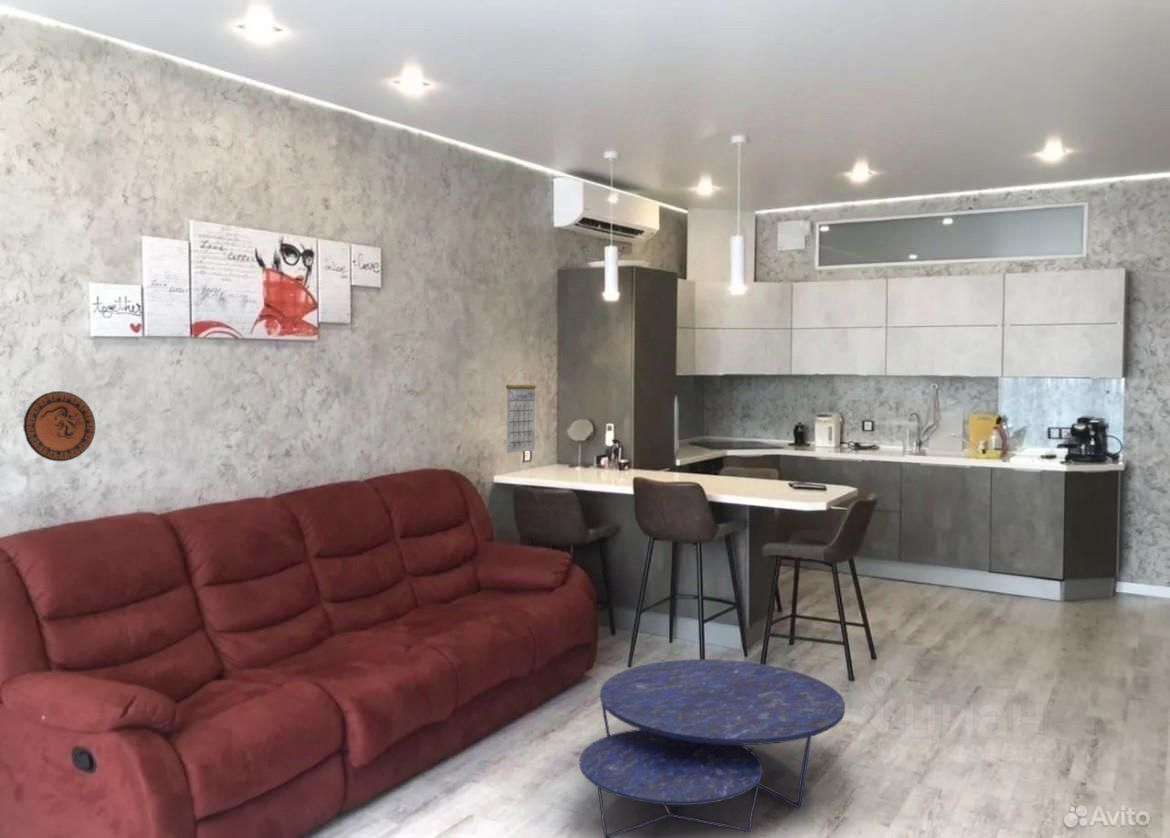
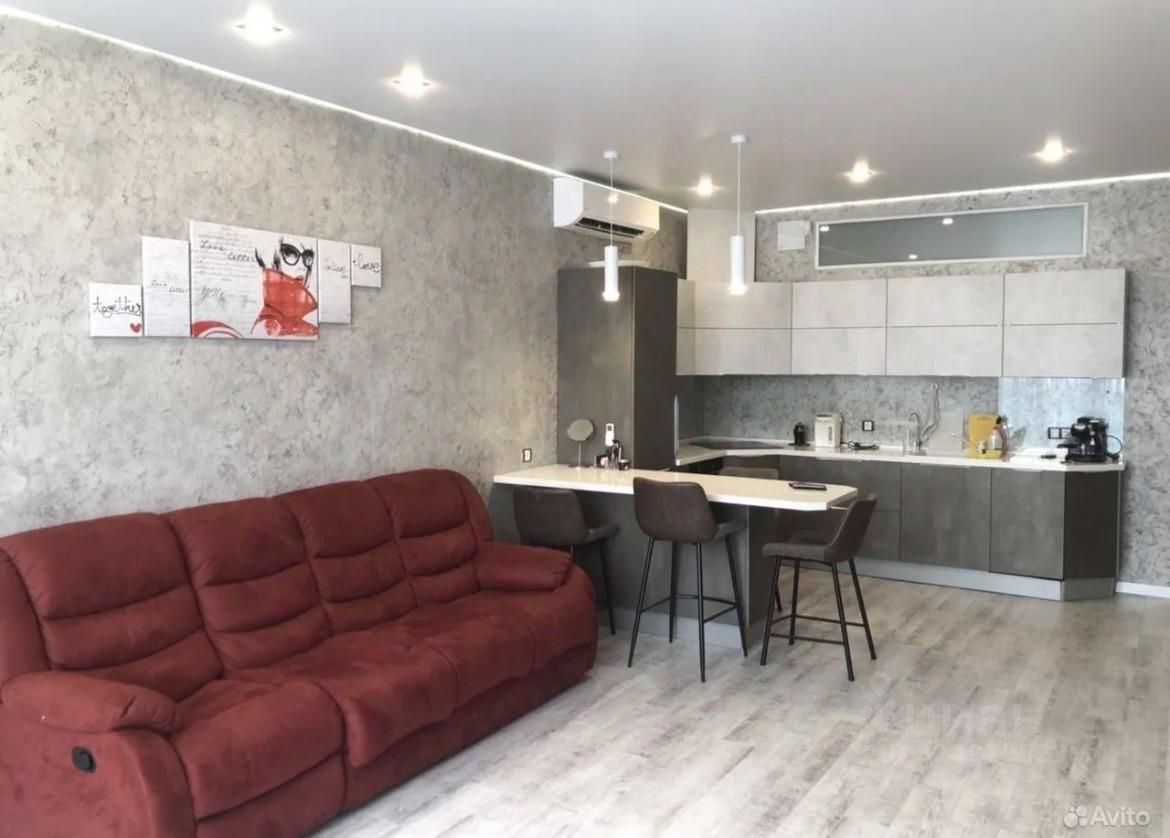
- decorative plate (59, 426)
- calendar (521, 410)
- nesting table (698, 741)
